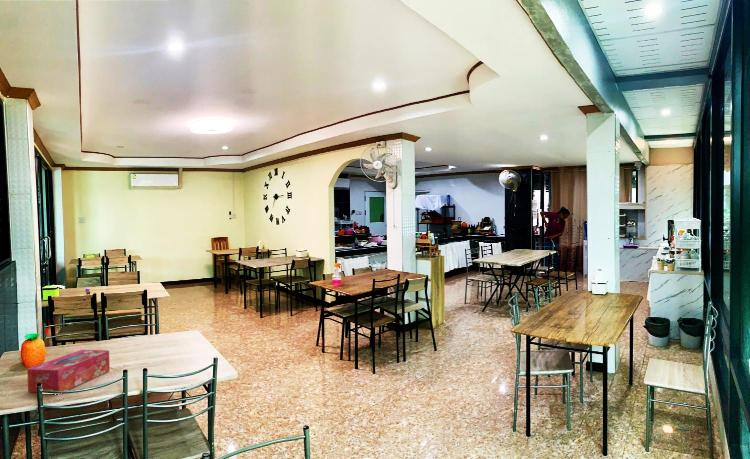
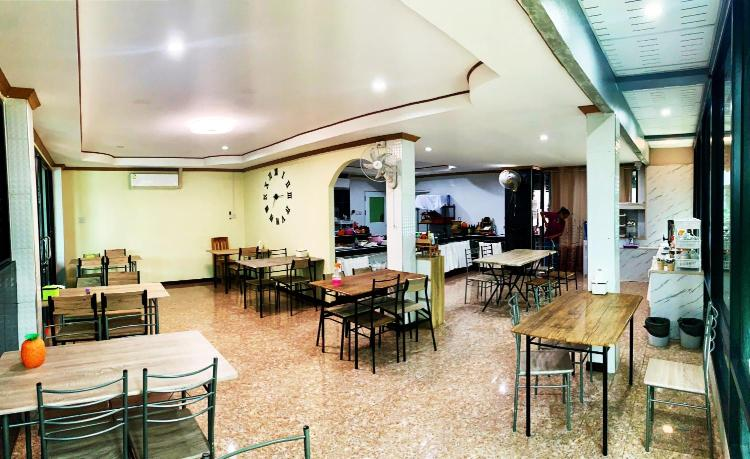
- tissue box (71, 369)
